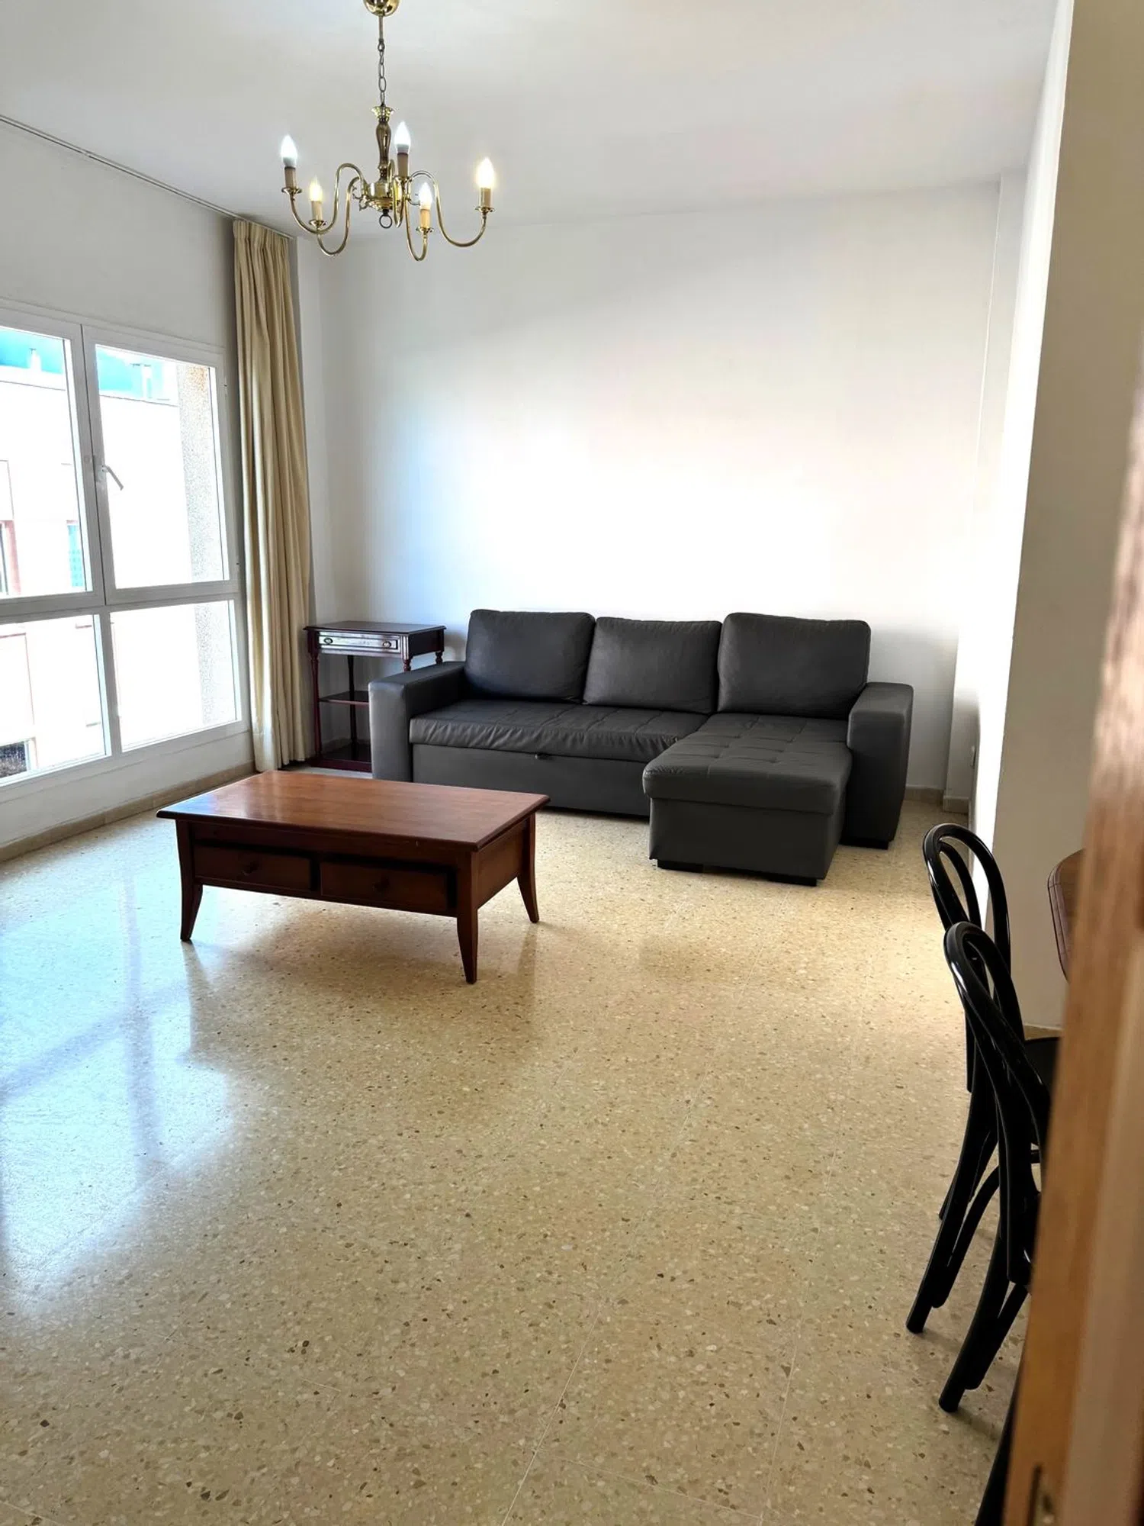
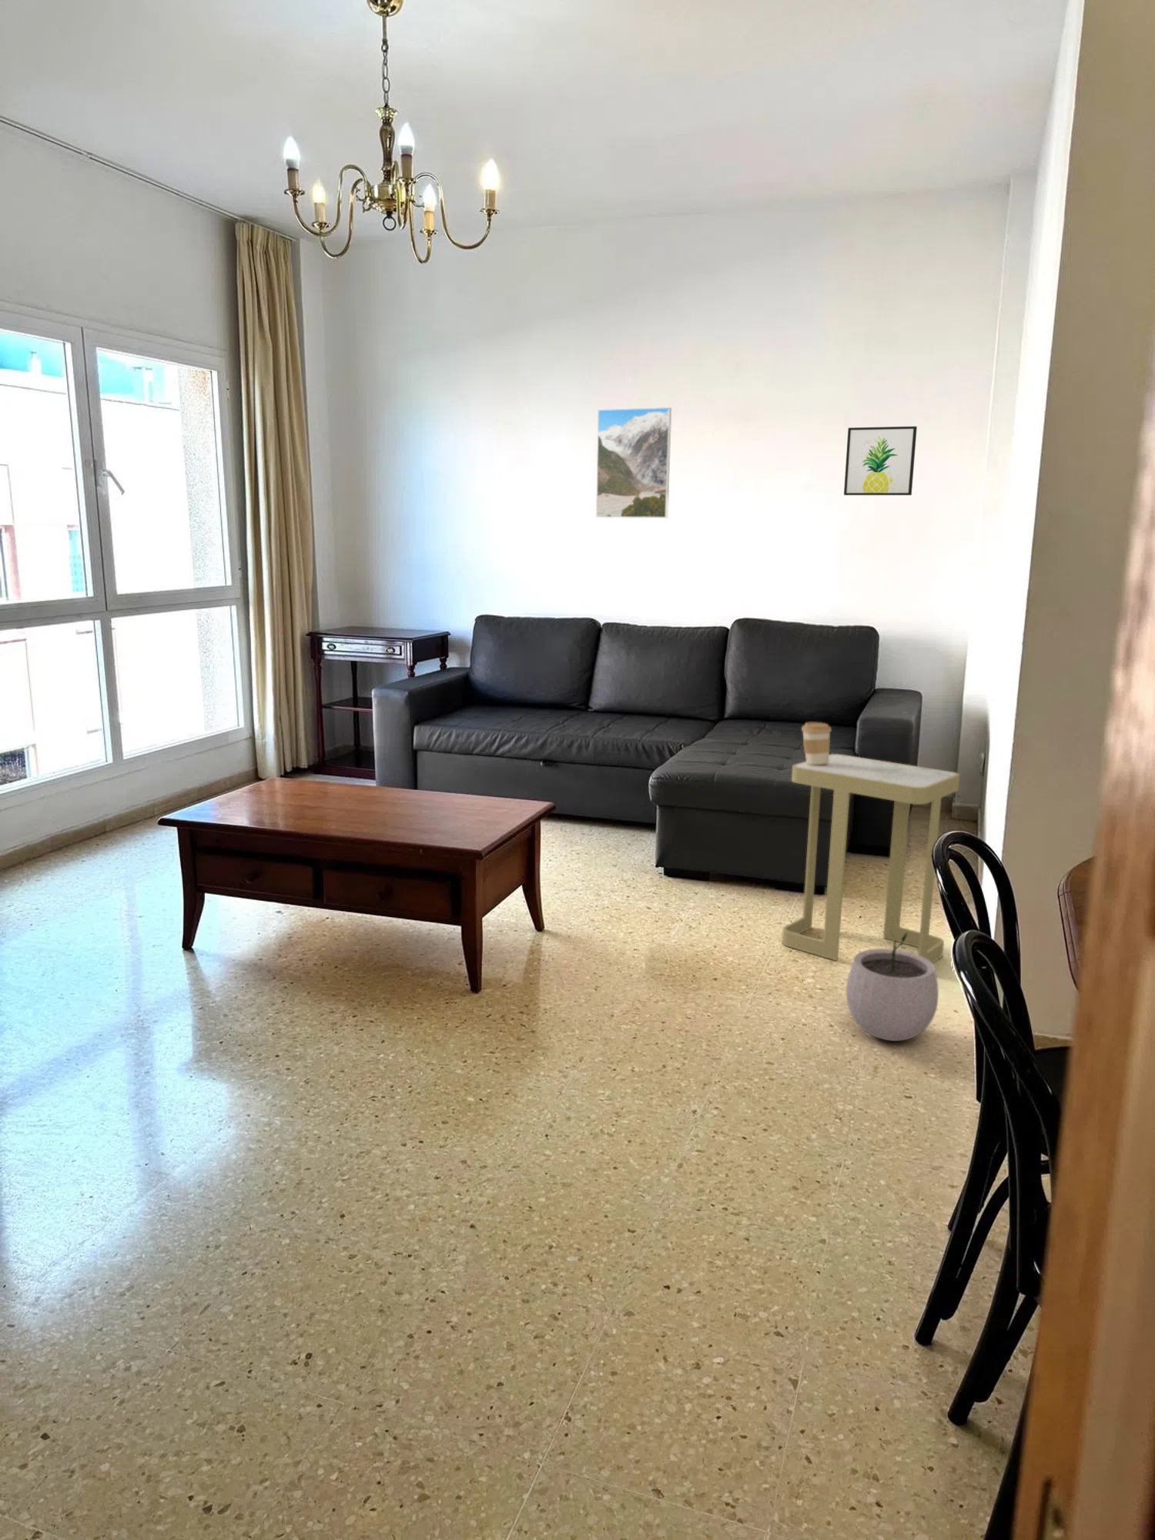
+ wall art (880, 461)
+ side table (889, 861)
+ coffee cup (819, 743)
+ plant pot (893, 982)
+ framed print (632, 463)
